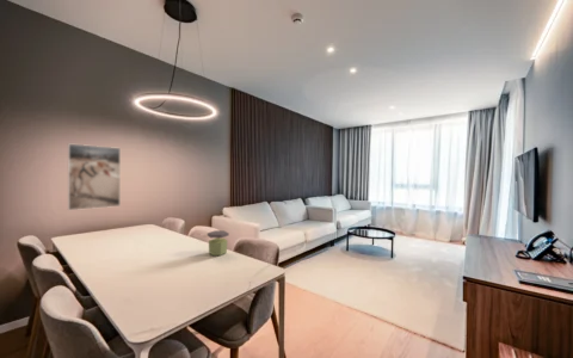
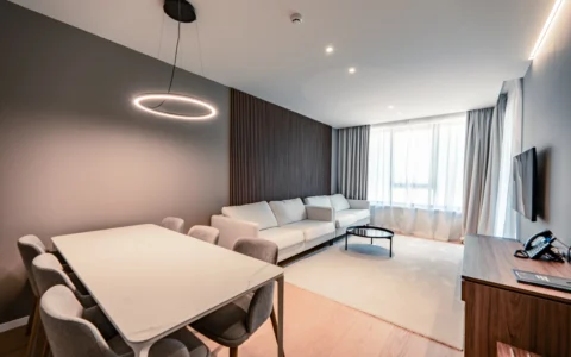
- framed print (96, 177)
- jar (217, 242)
